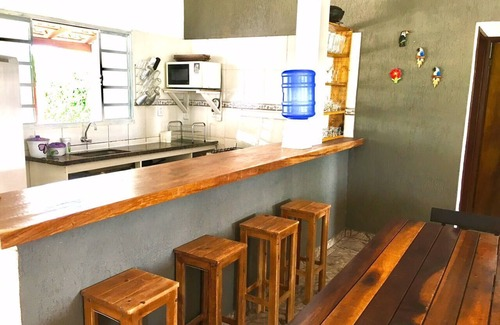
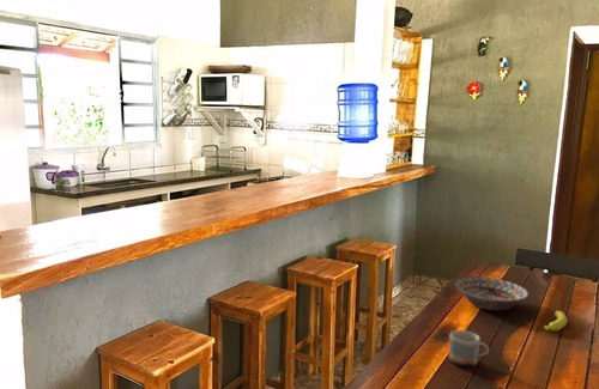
+ banana (556, 321)
+ mug (468, 350)
+ decorative bowl (490, 296)
